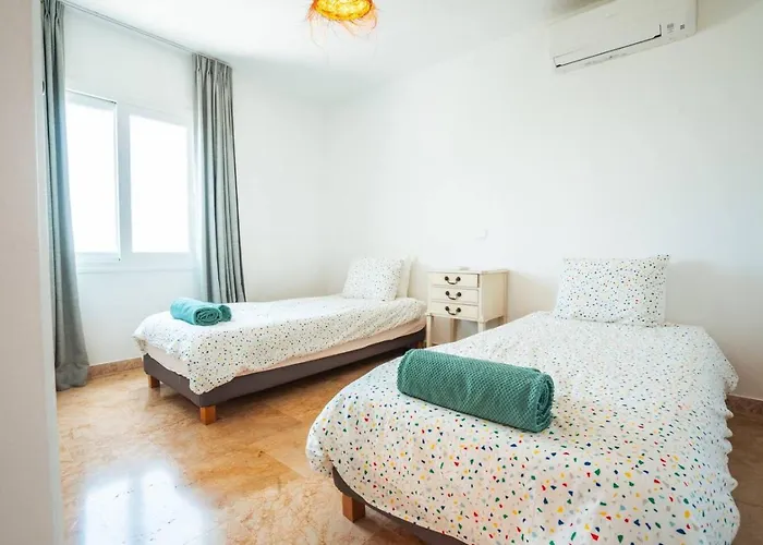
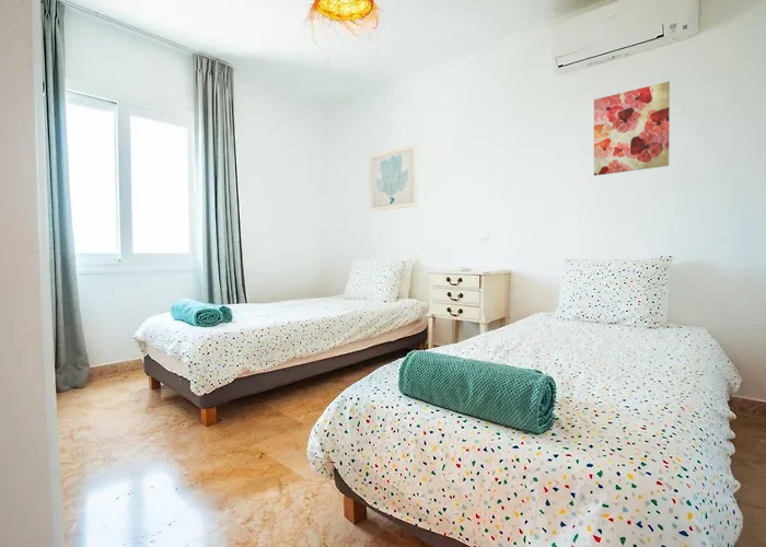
+ wall art (392, 179)
+ wall art (629, 130)
